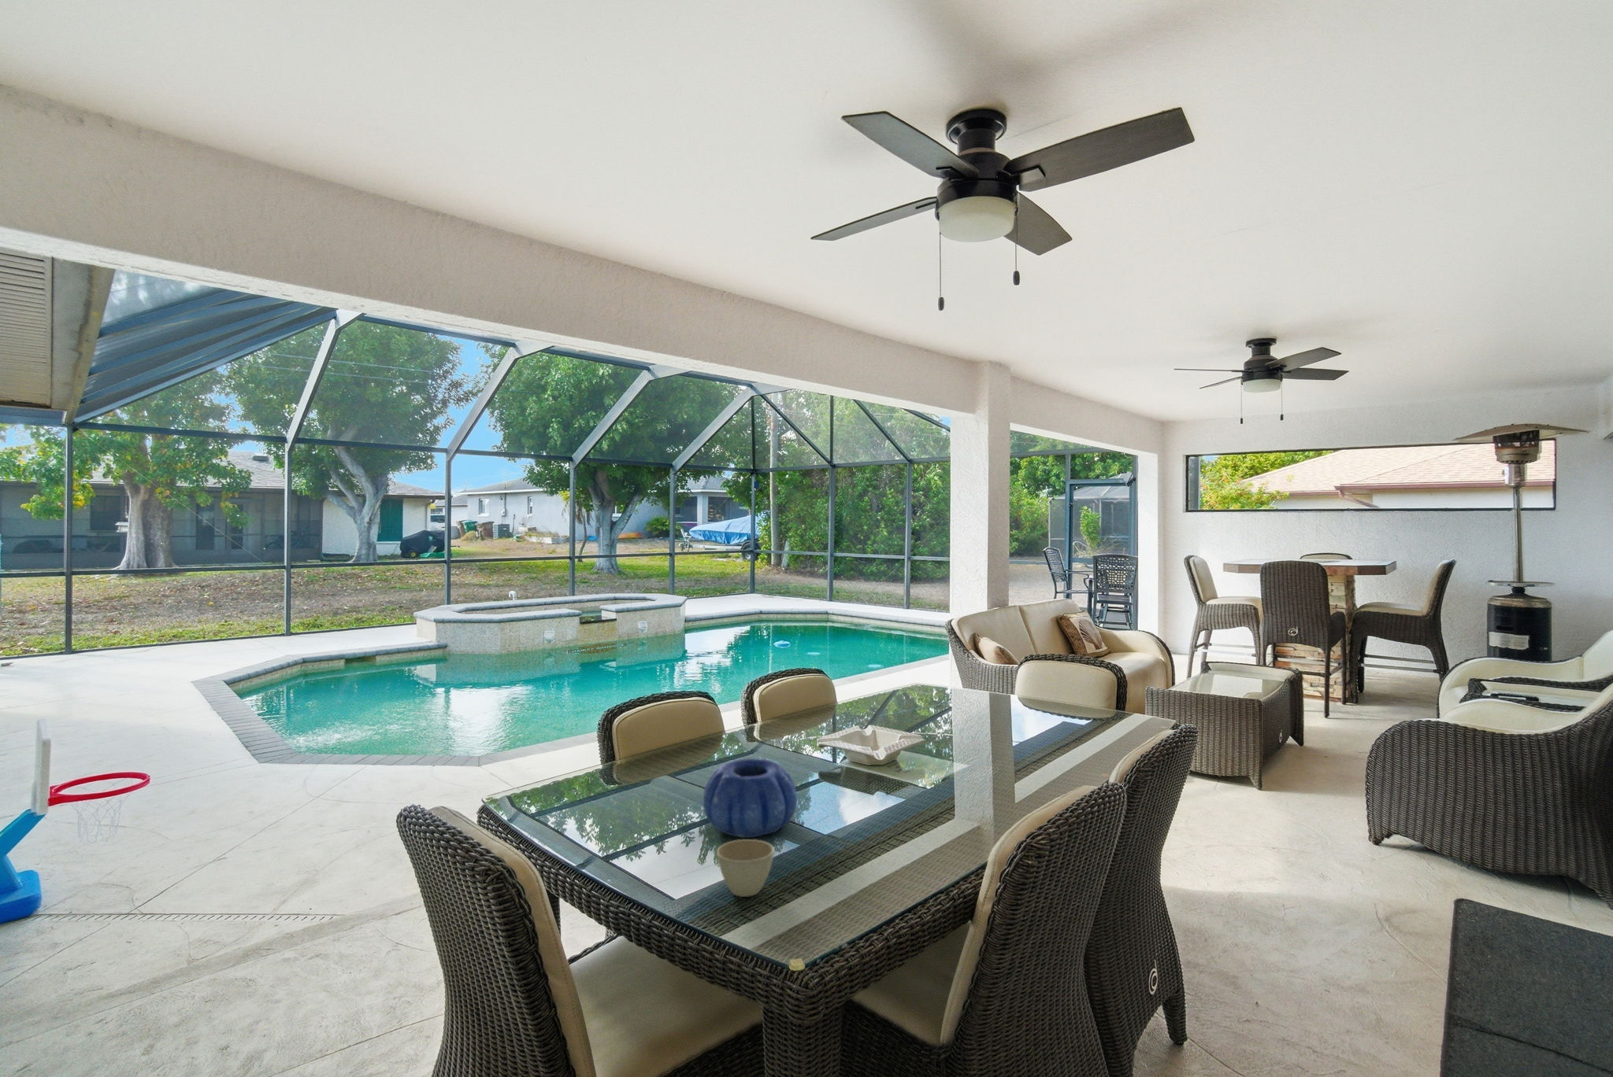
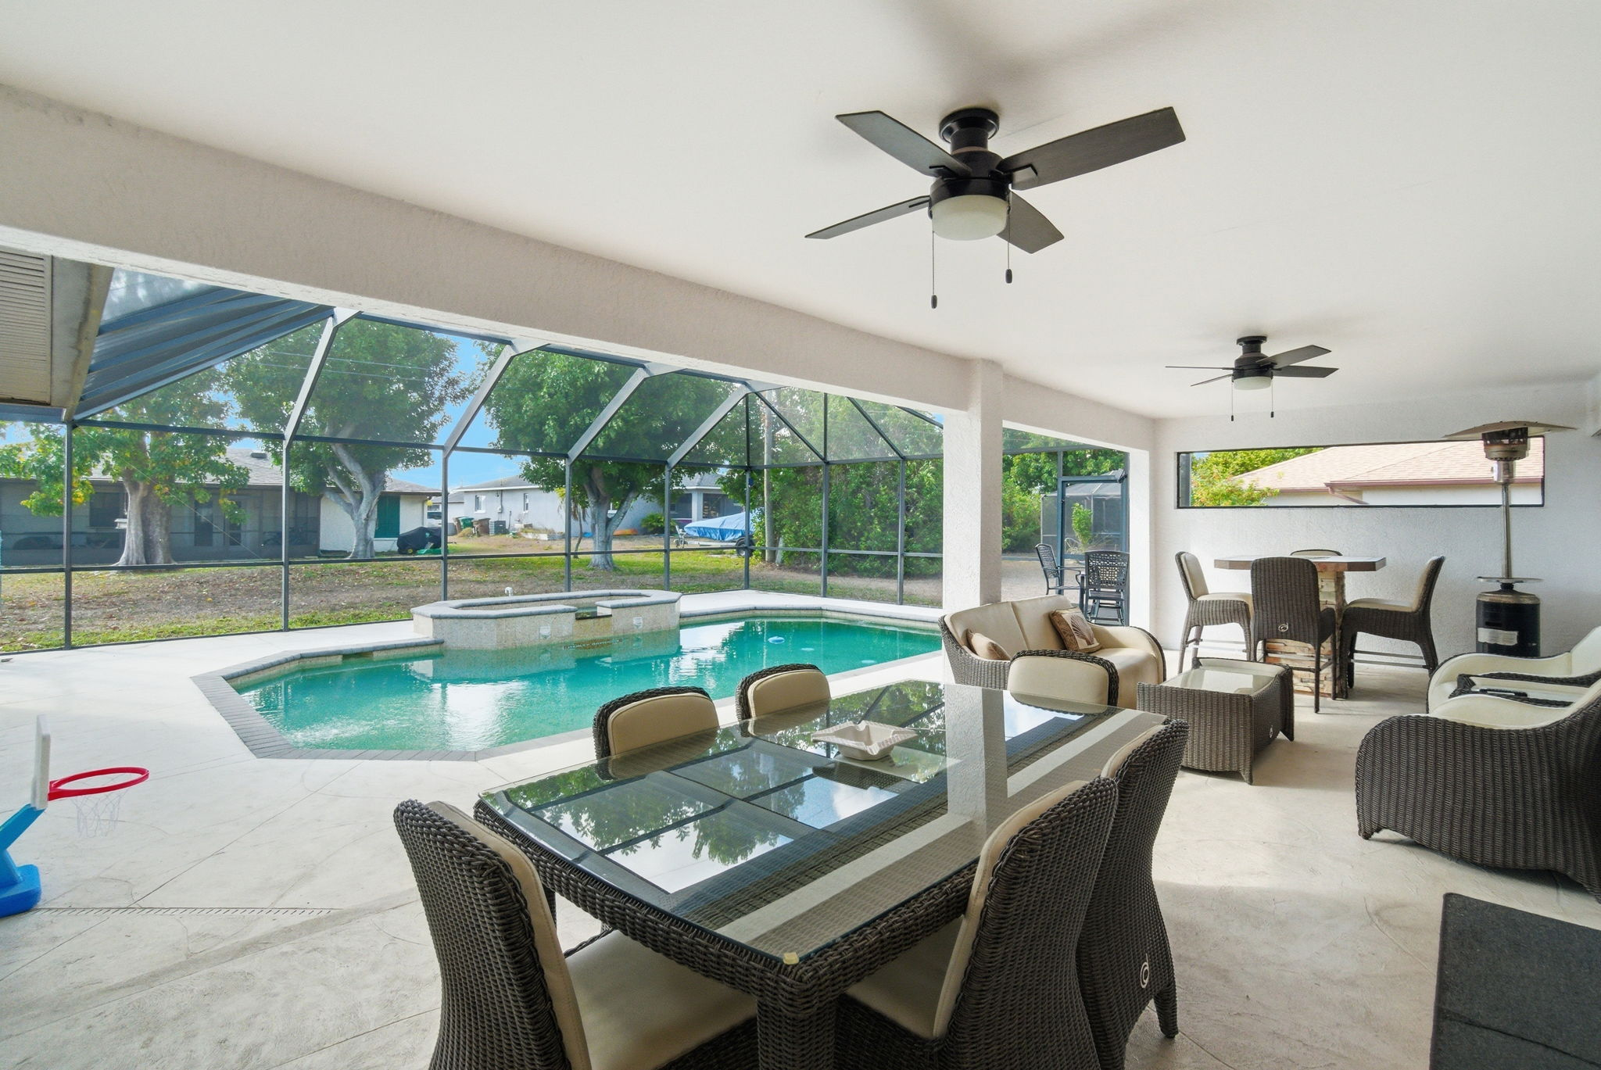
- flower pot (745, 869)
- decorative bowl (749, 796)
